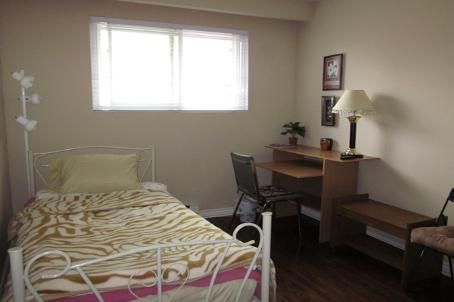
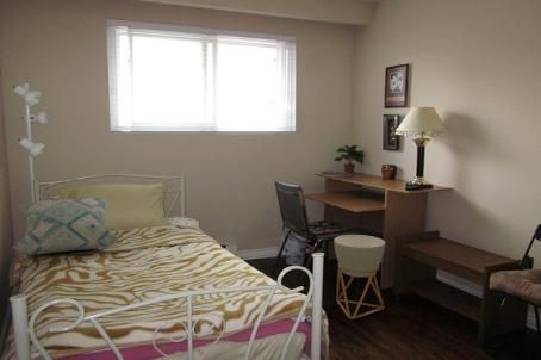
+ decorative pillow (67, 224)
+ planter (357, 275)
